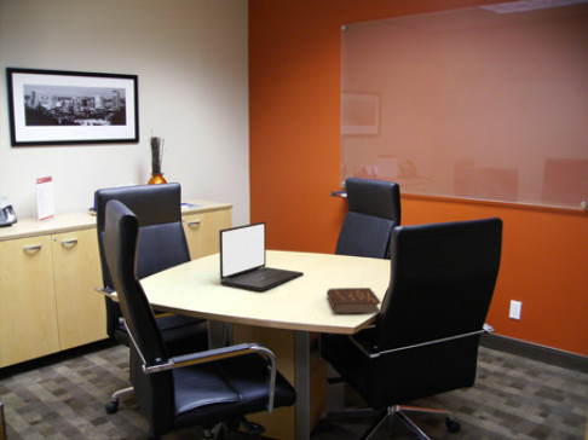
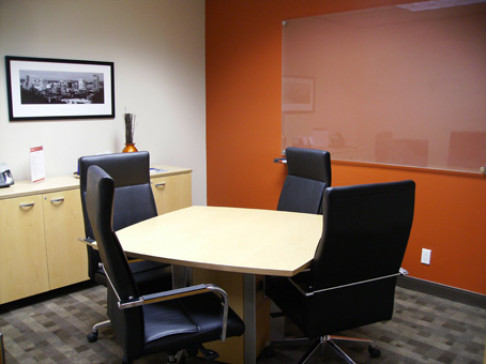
- laptop (263, 253)
- book (352, 300)
